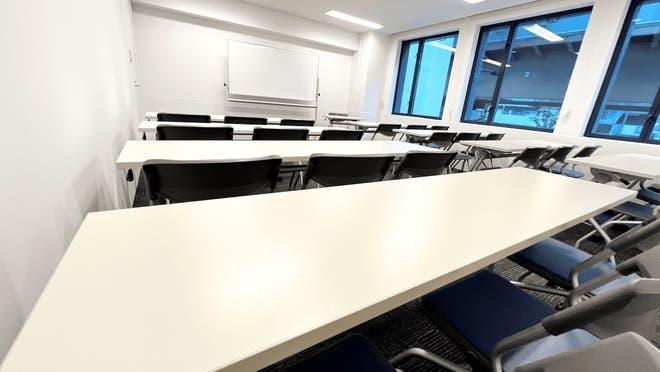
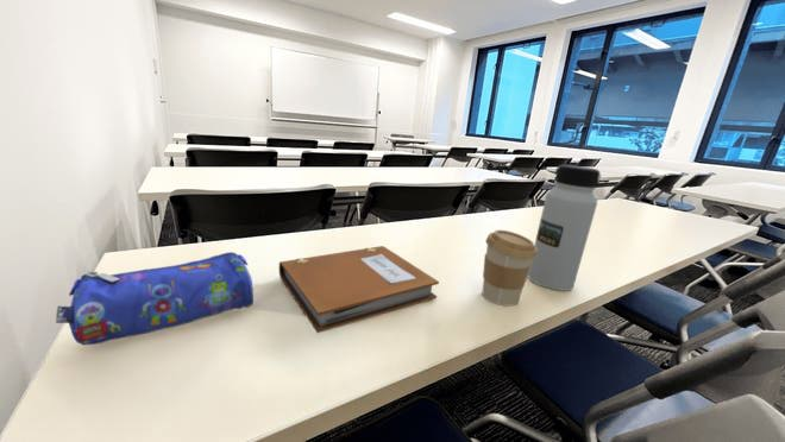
+ notebook (359, 277)
+ coffee cup (505, 266)
+ pencil case (170, 291)
+ water bottle (564, 226)
